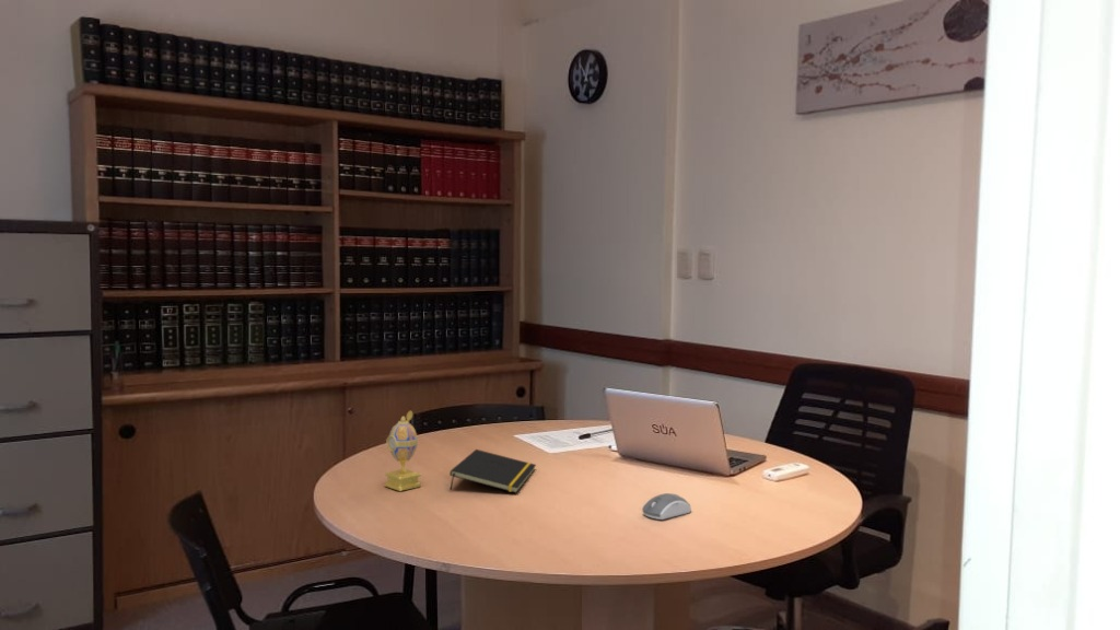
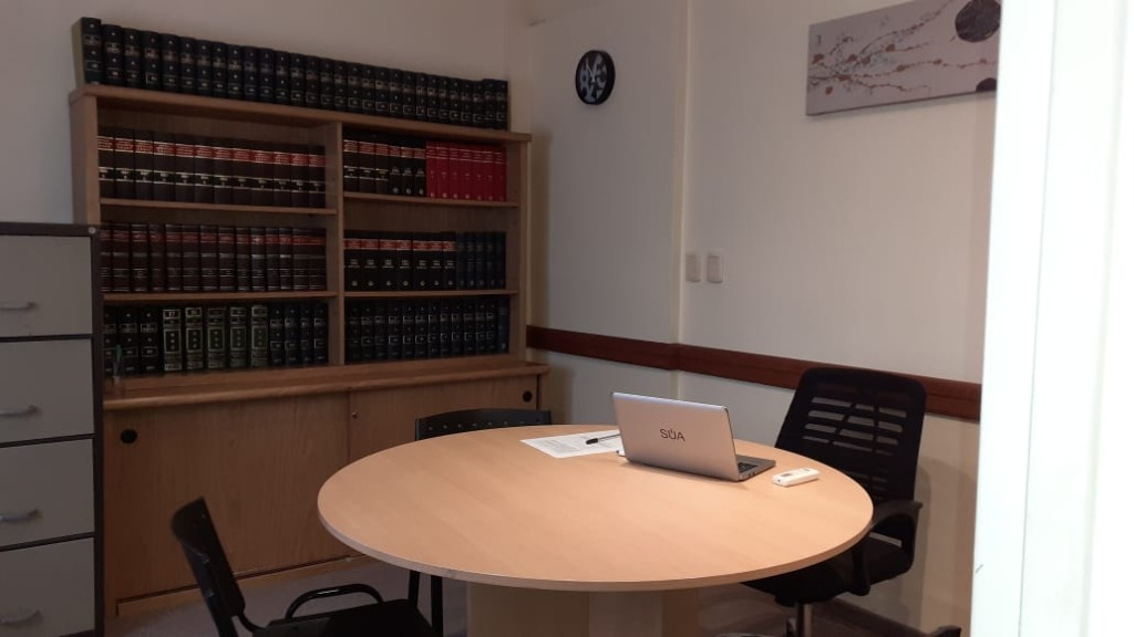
- decorative egg (402, 448)
- computer mouse (667, 503)
- notepad (494, 469)
